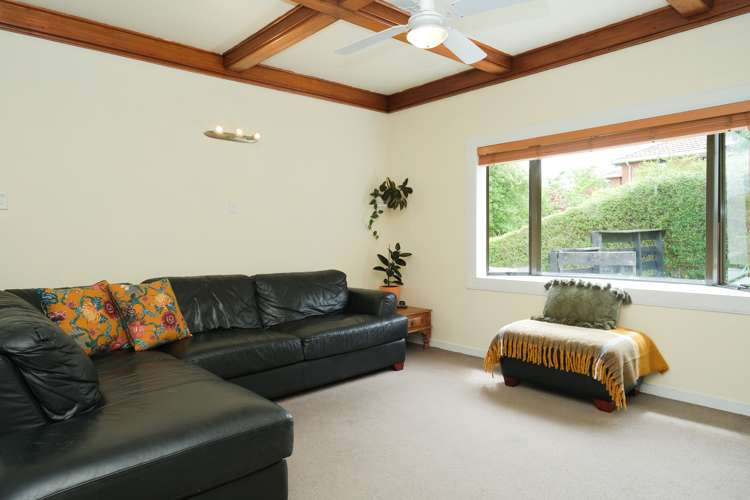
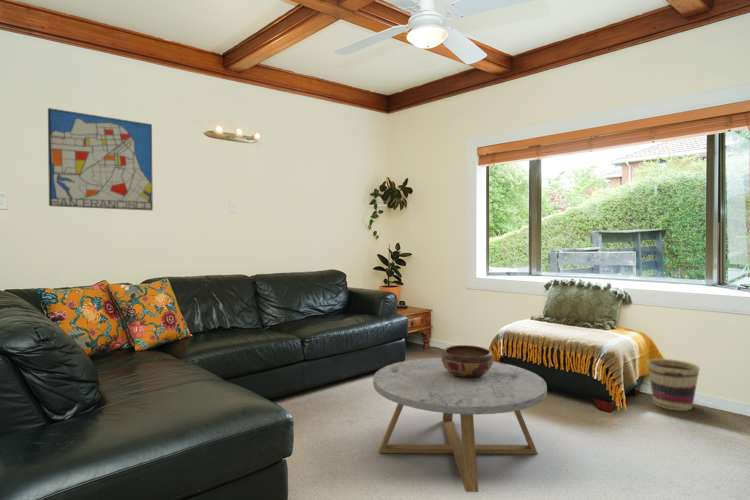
+ decorative bowl (467, 362)
+ coffee table (457, 413)
+ basket (672, 384)
+ wall art (103, 162)
